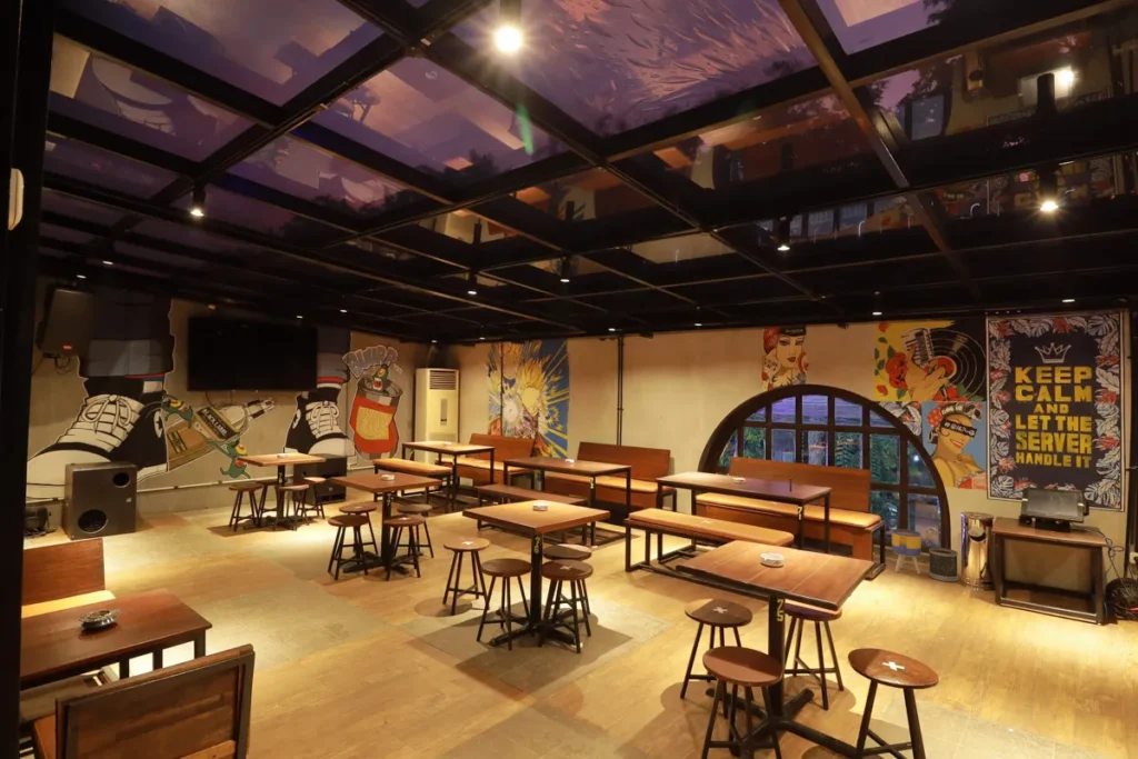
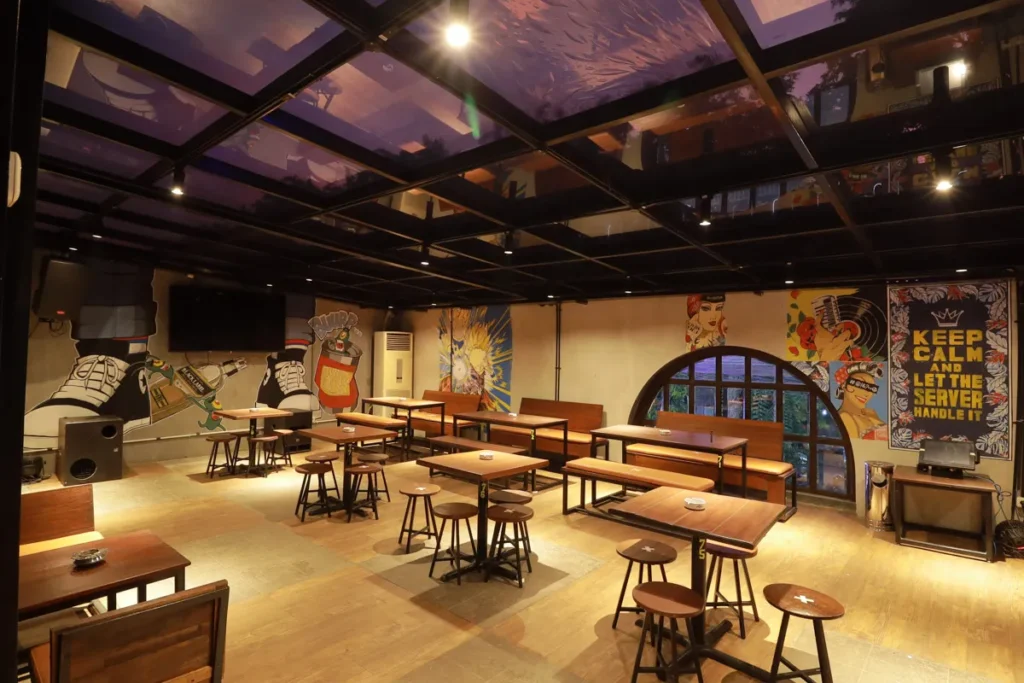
- wastebasket (942, 563)
- storage basket (906, 551)
